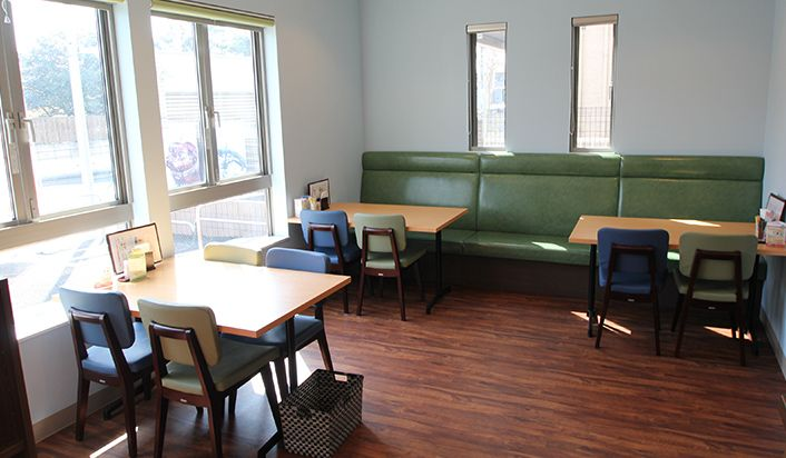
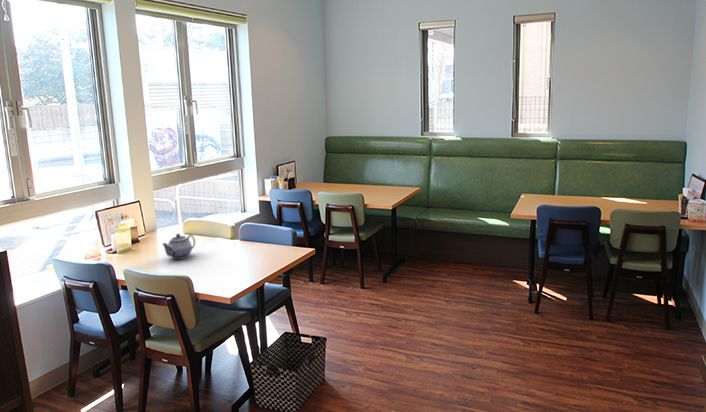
+ teapot (179, 245)
